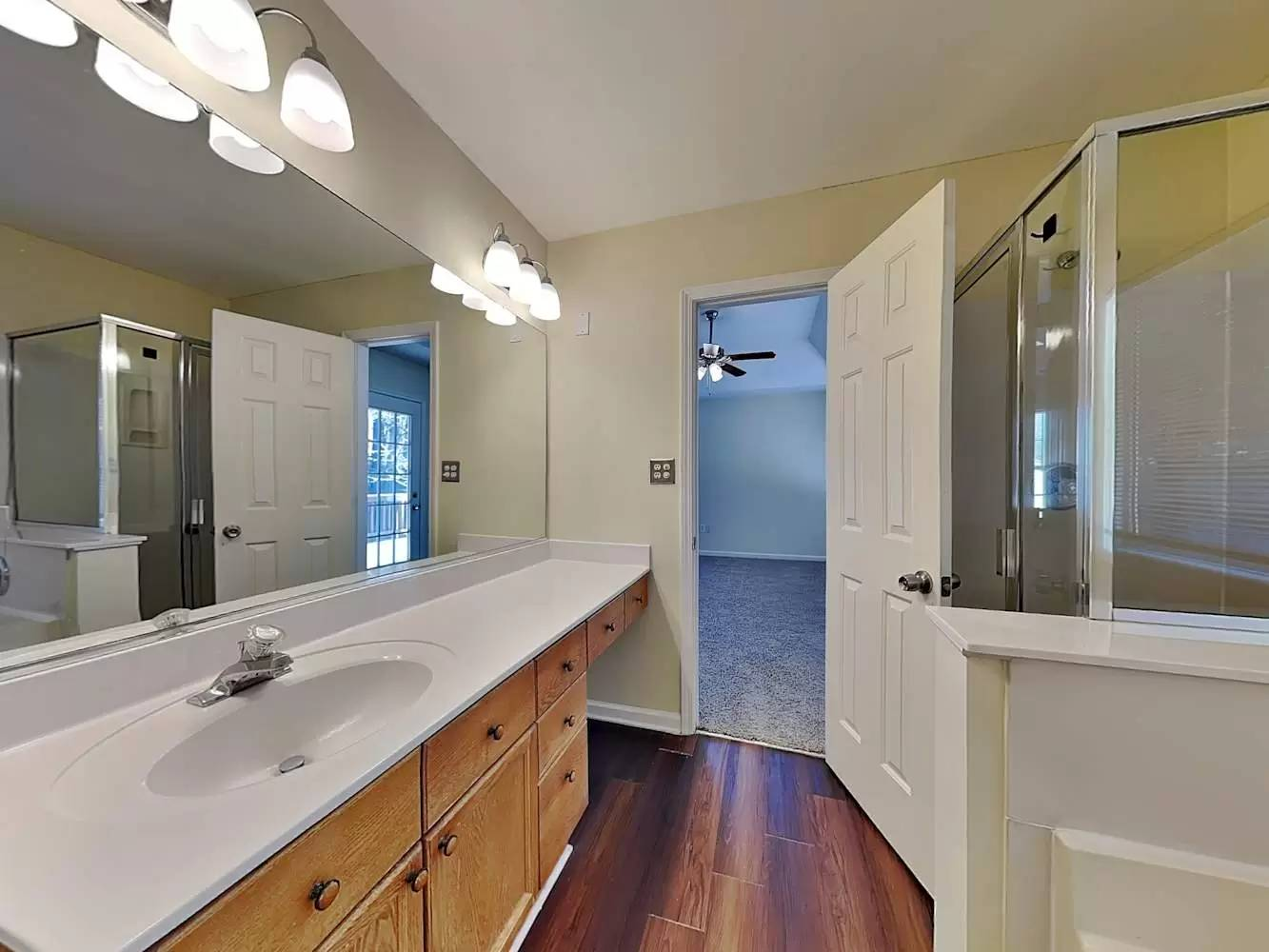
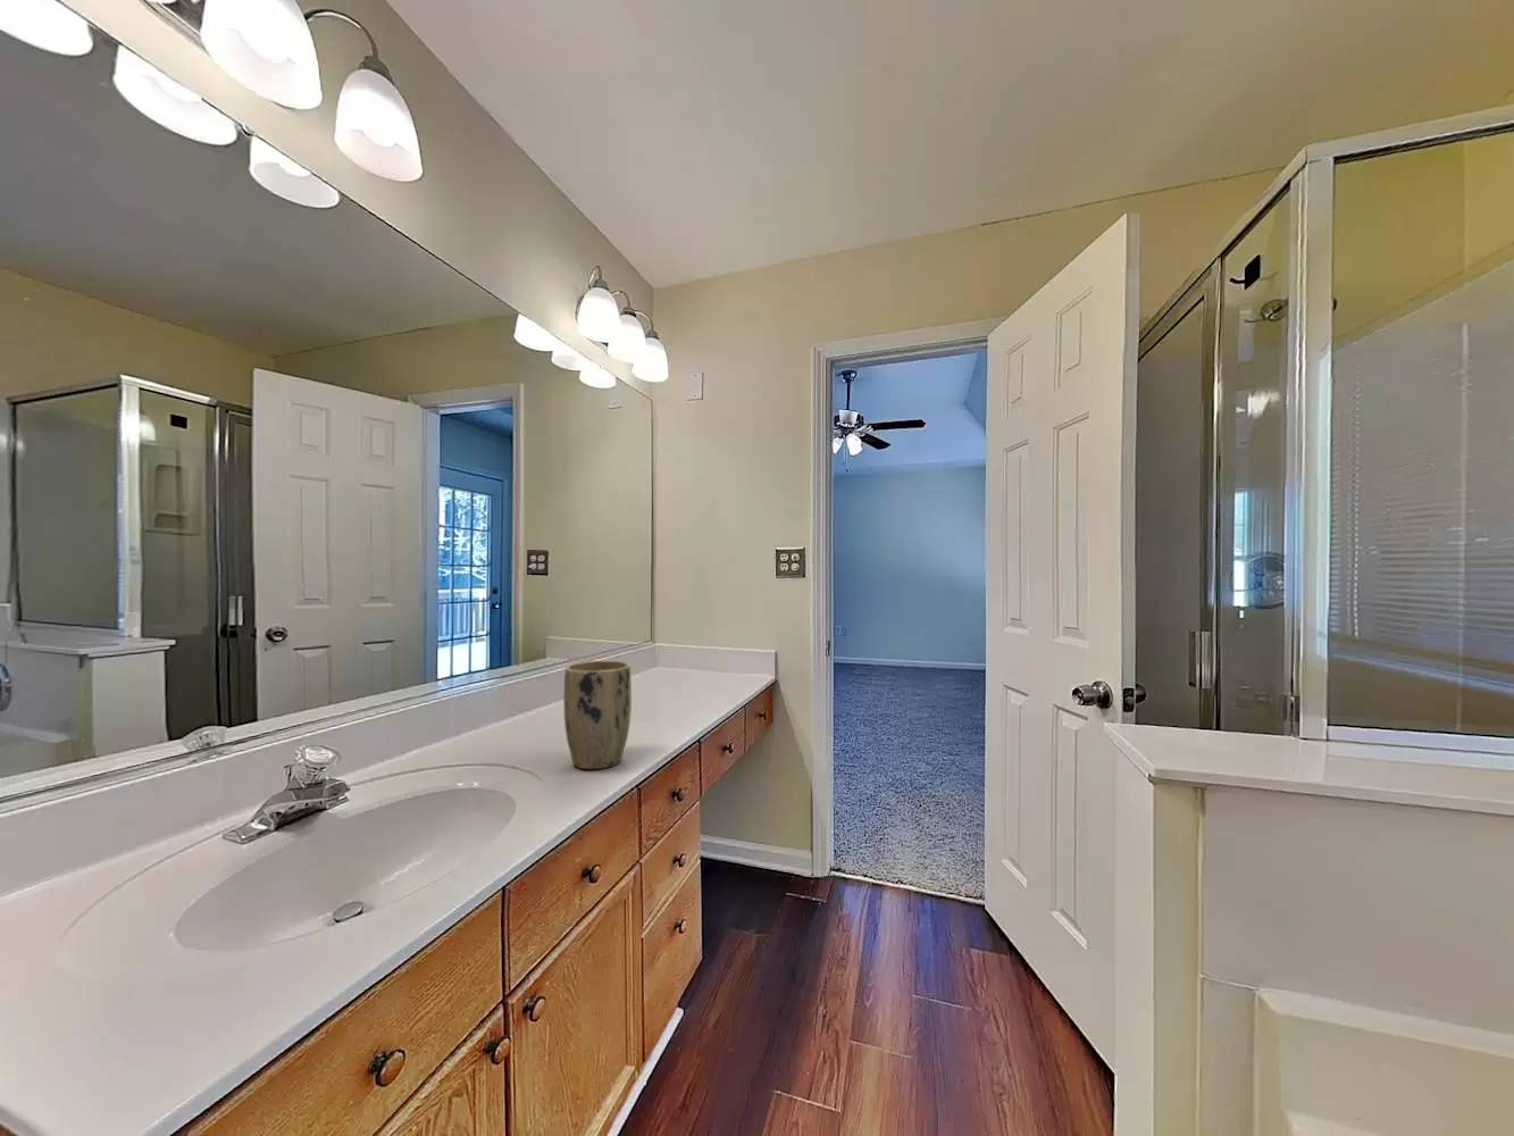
+ plant pot (598, 714)
